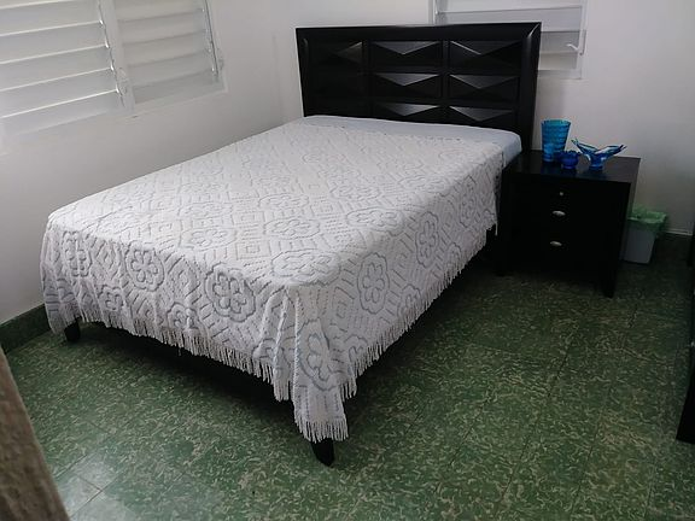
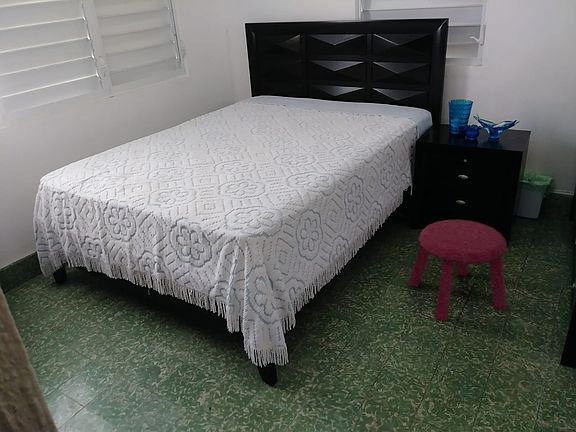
+ stool (458, 265)
